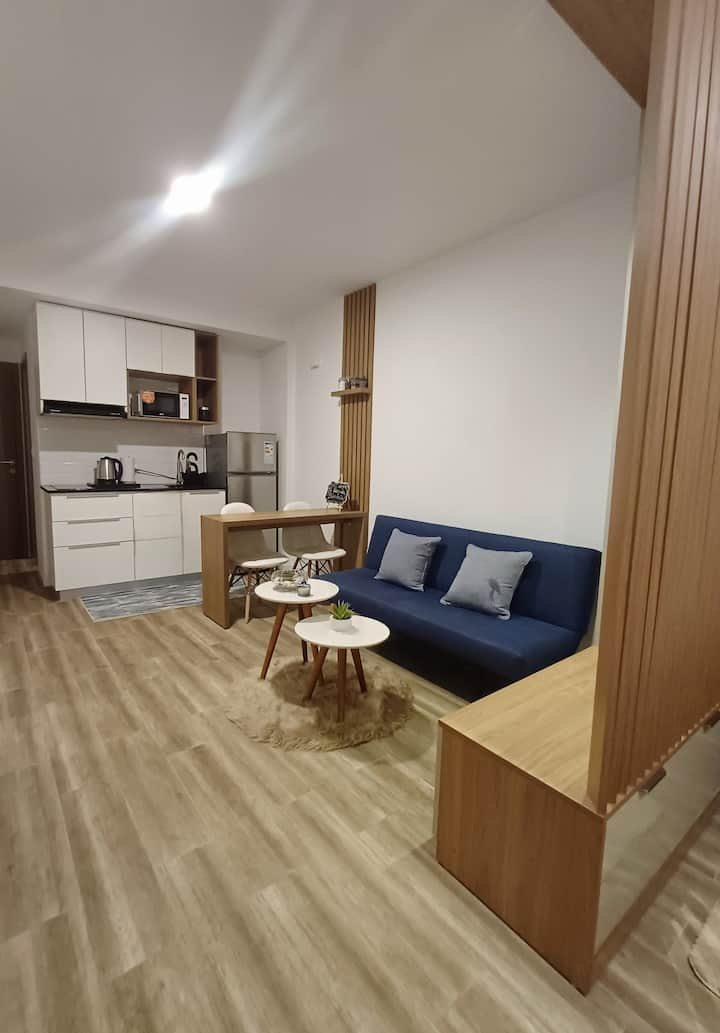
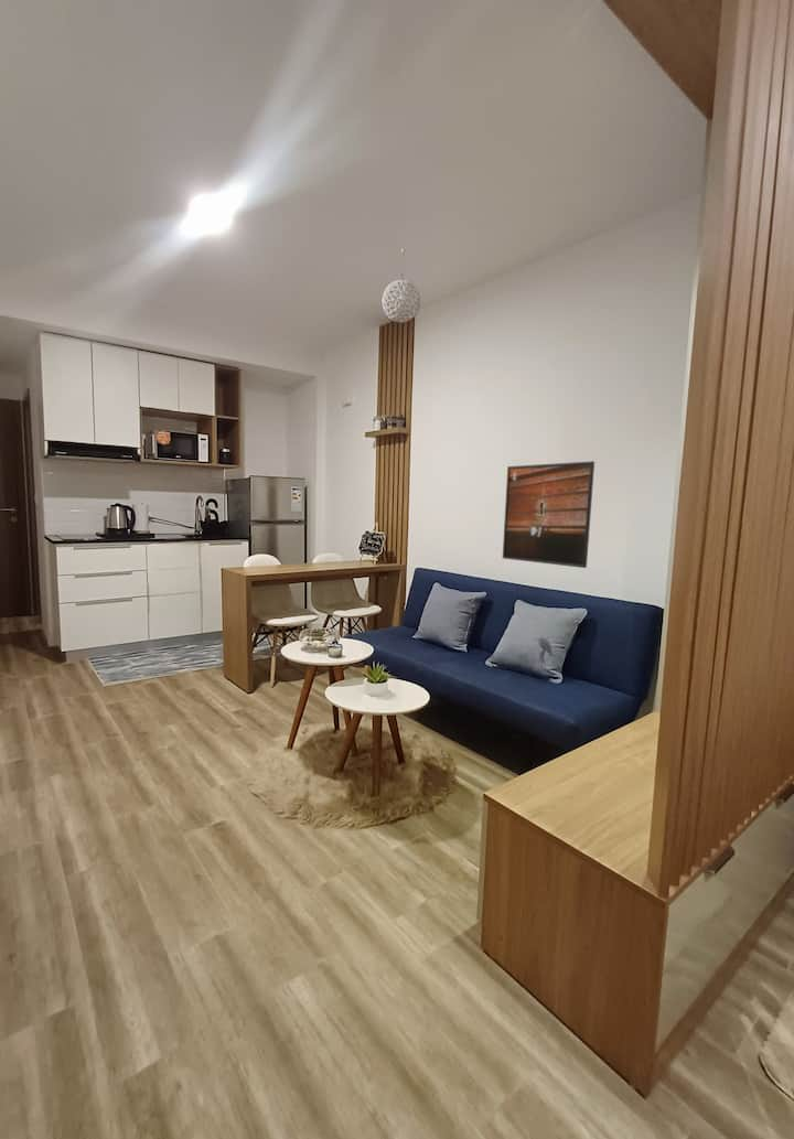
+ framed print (544, 514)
+ pendant light (401, 286)
